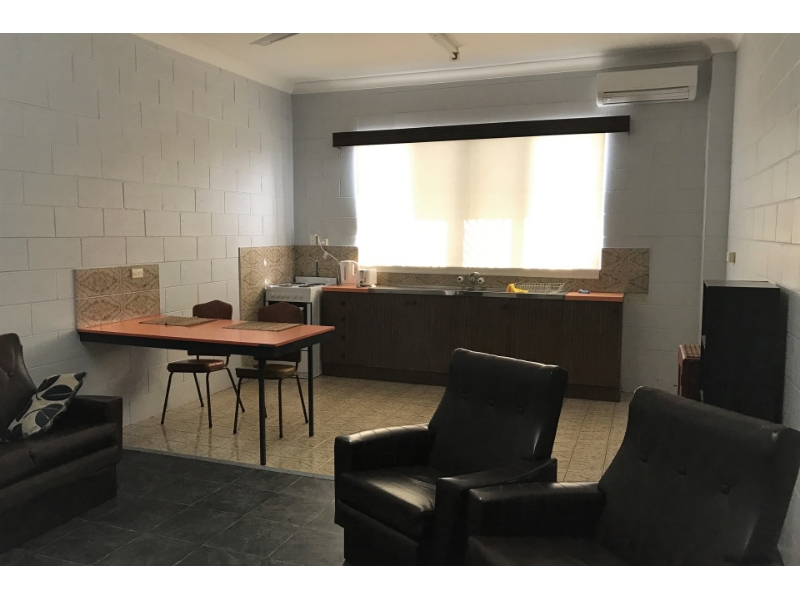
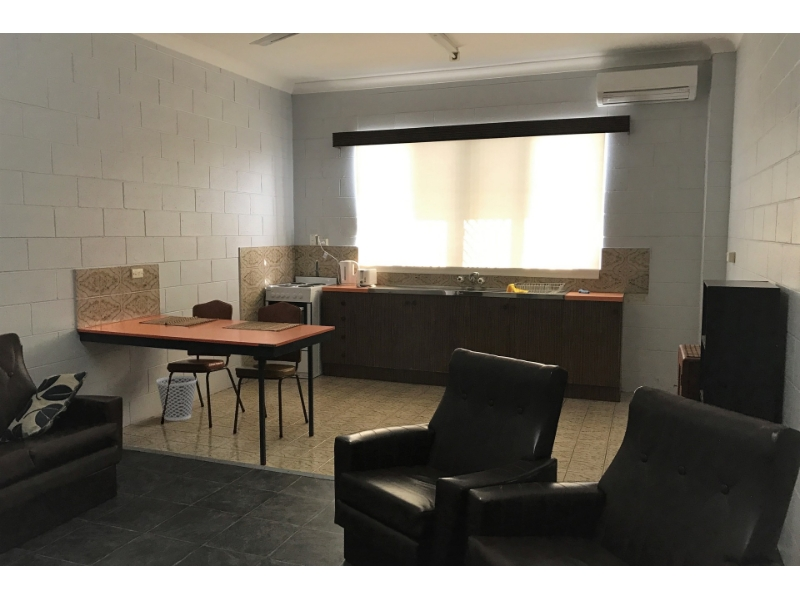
+ wastebasket (177, 398)
